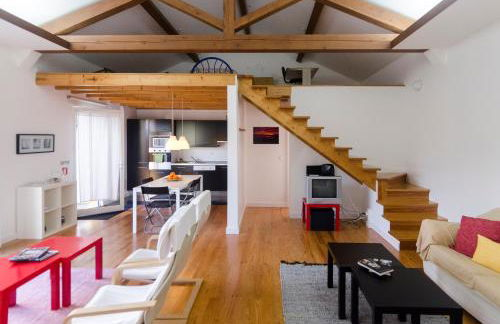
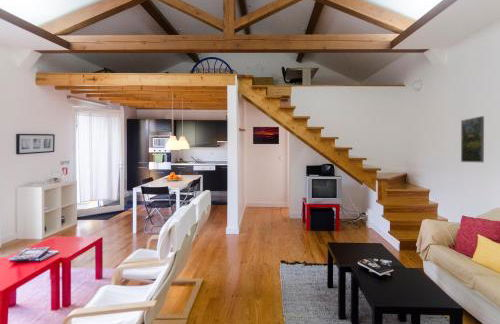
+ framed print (471, 140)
